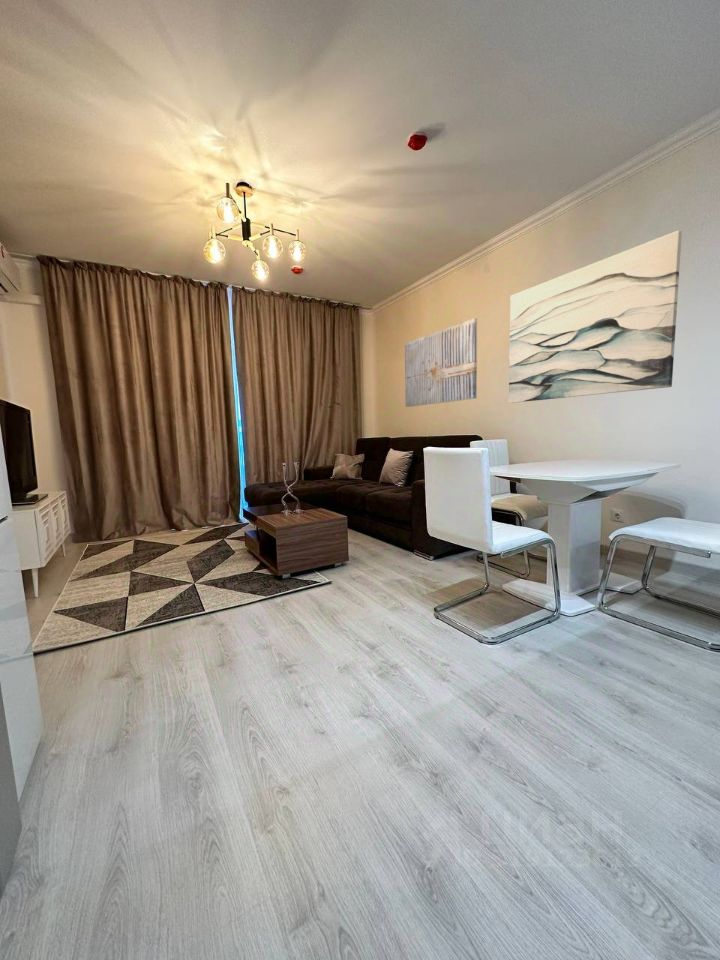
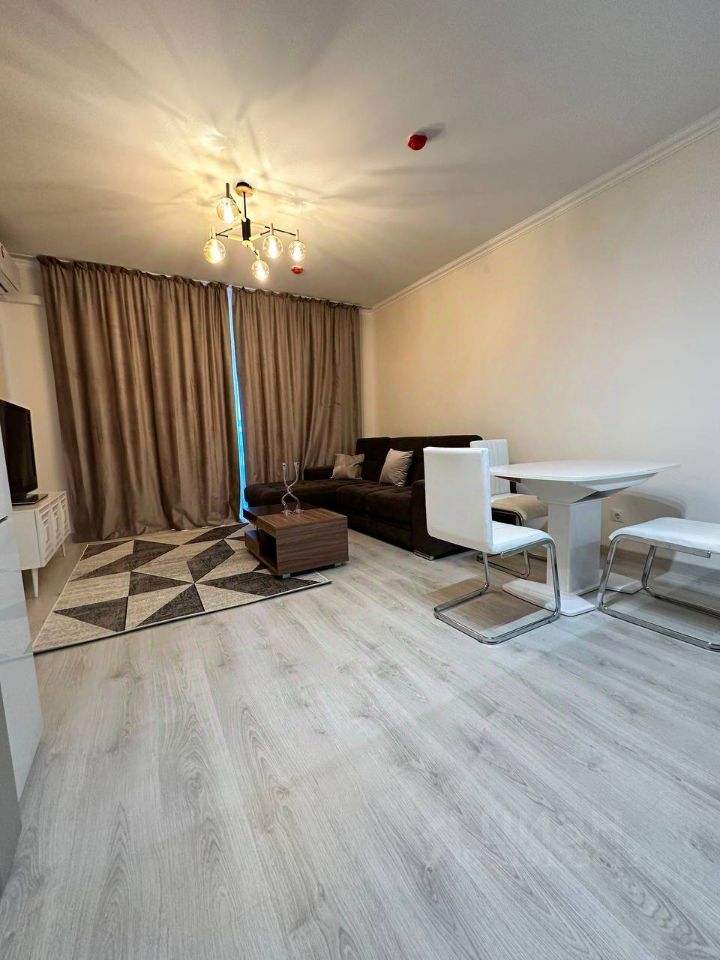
- wall art (436, 368)
- wall art (578, 333)
